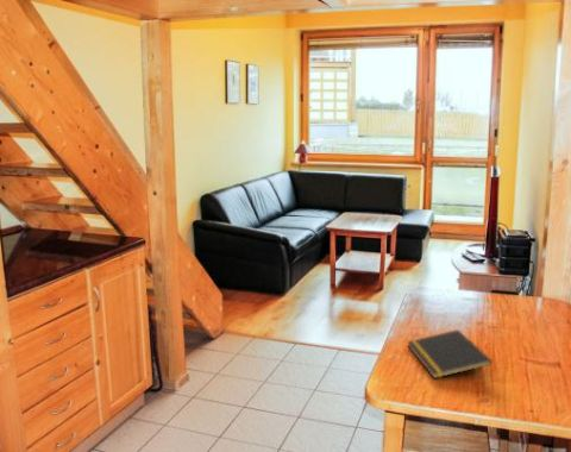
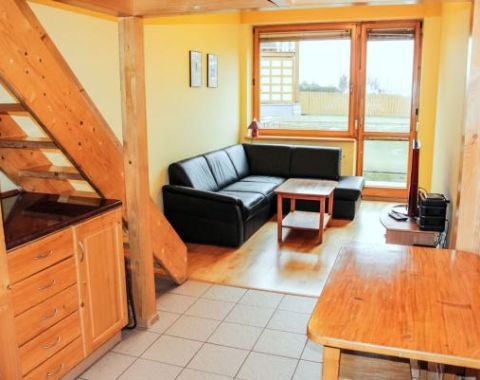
- notepad (446, 352)
